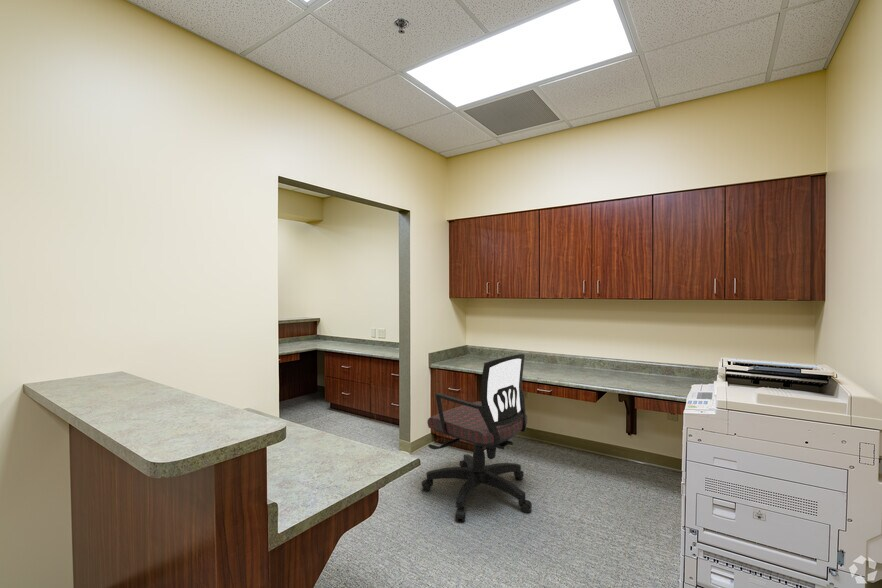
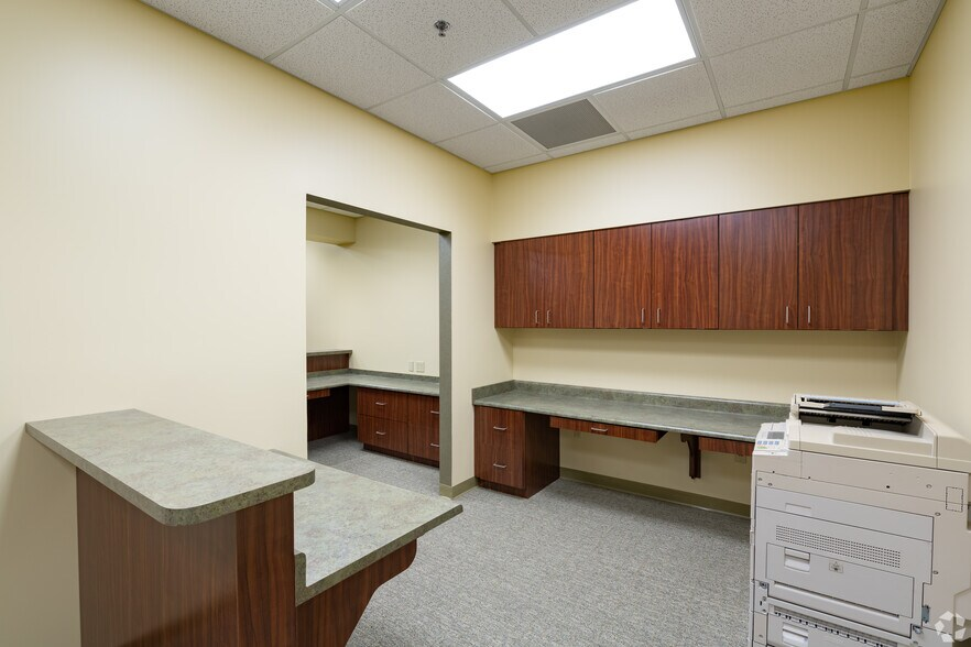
- office chair (482, 422)
